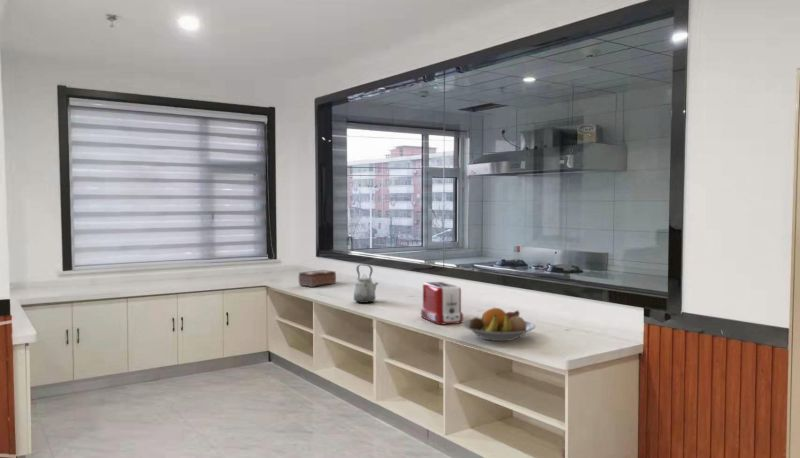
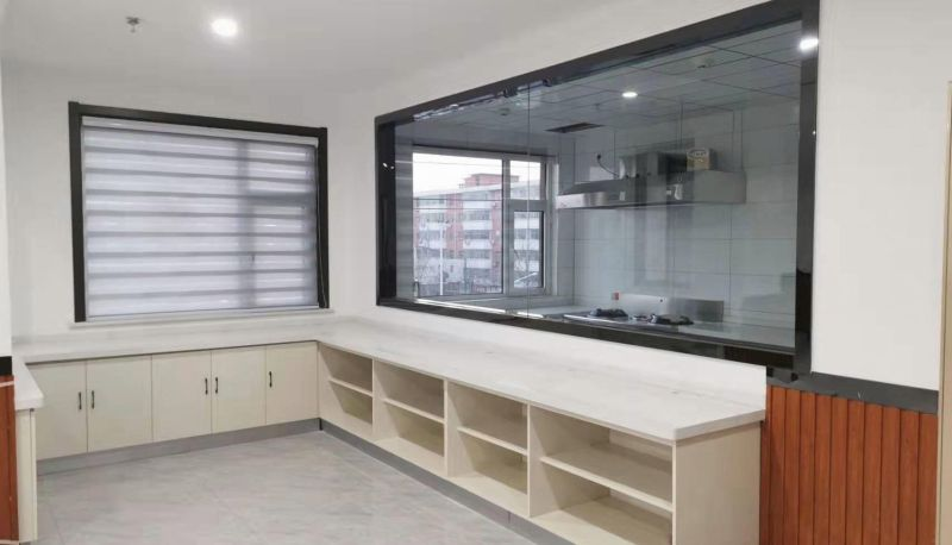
- toaster (441, 301)
- tissue box (317, 278)
- kettle (367, 283)
- fruit bowl (498, 321)
